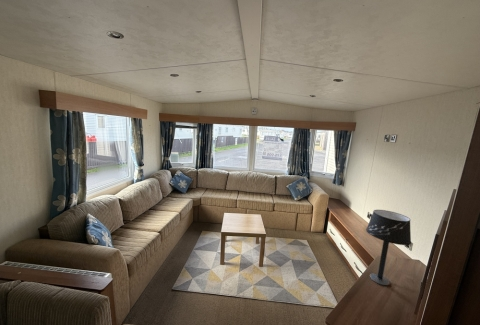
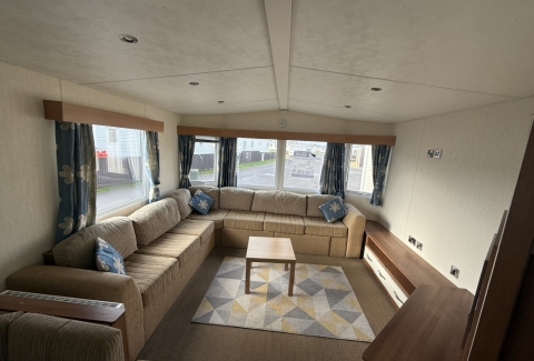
- table lamp (385, 247)
